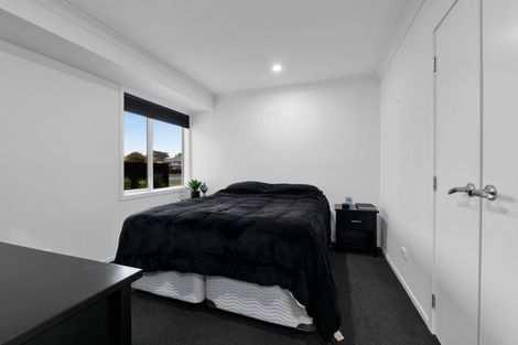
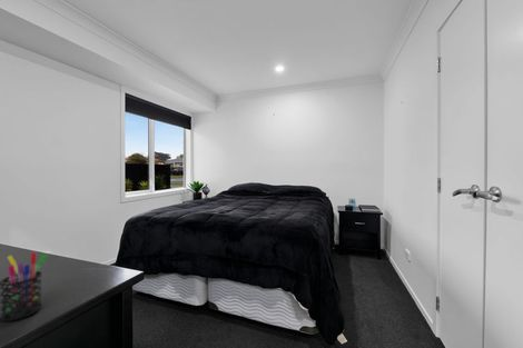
+ pen holder (27, 280)
